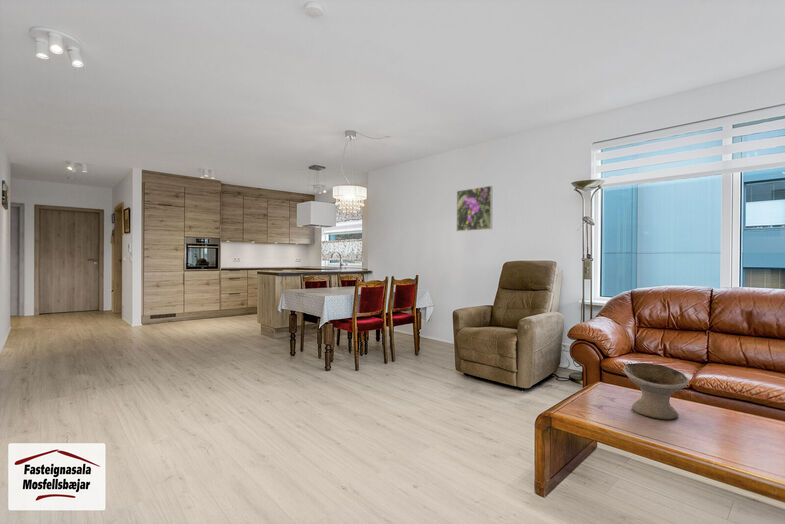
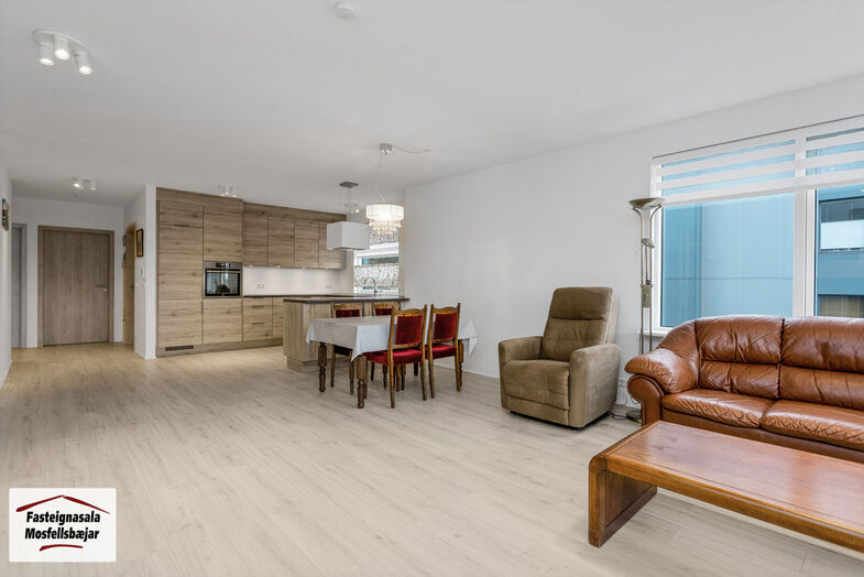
- bowl (654, 390)
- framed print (473, 209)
